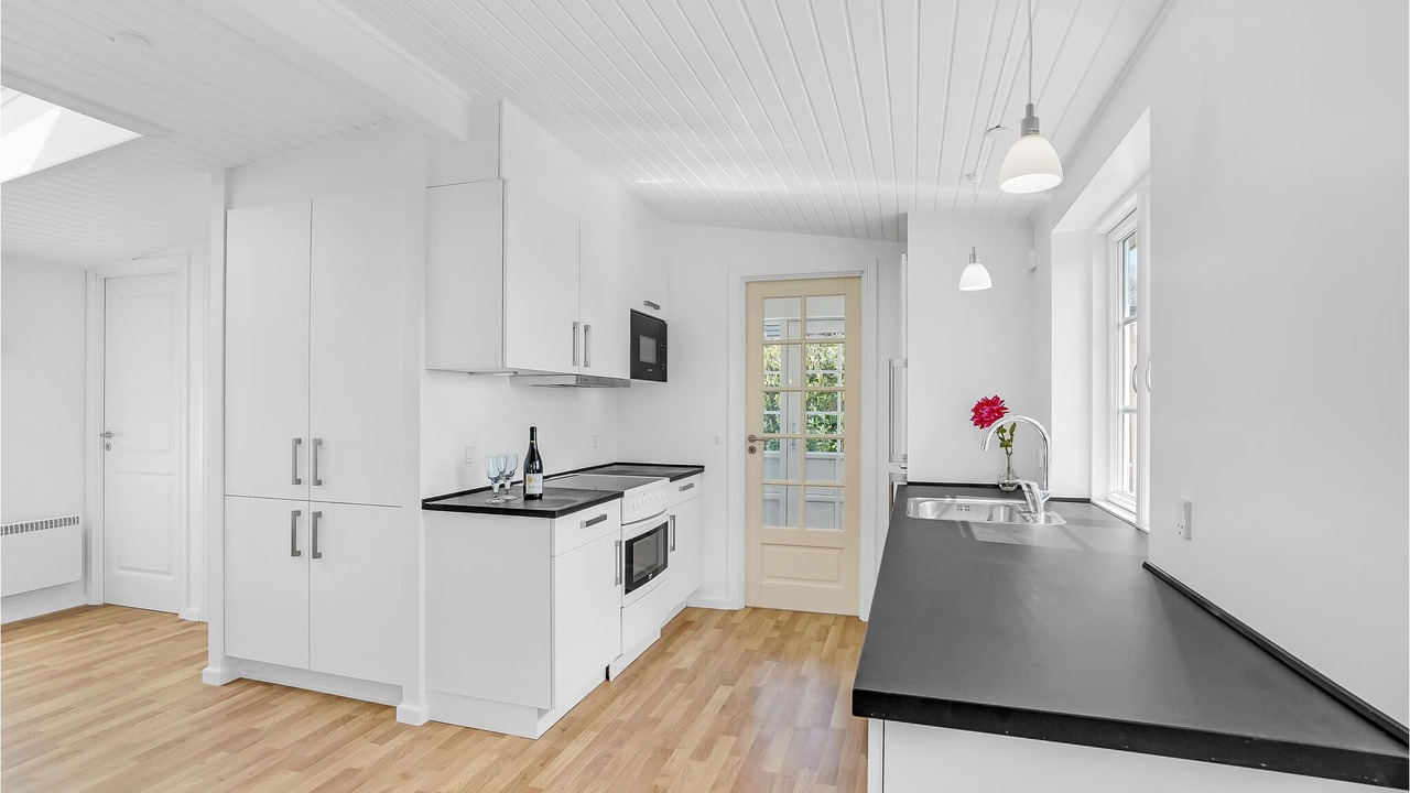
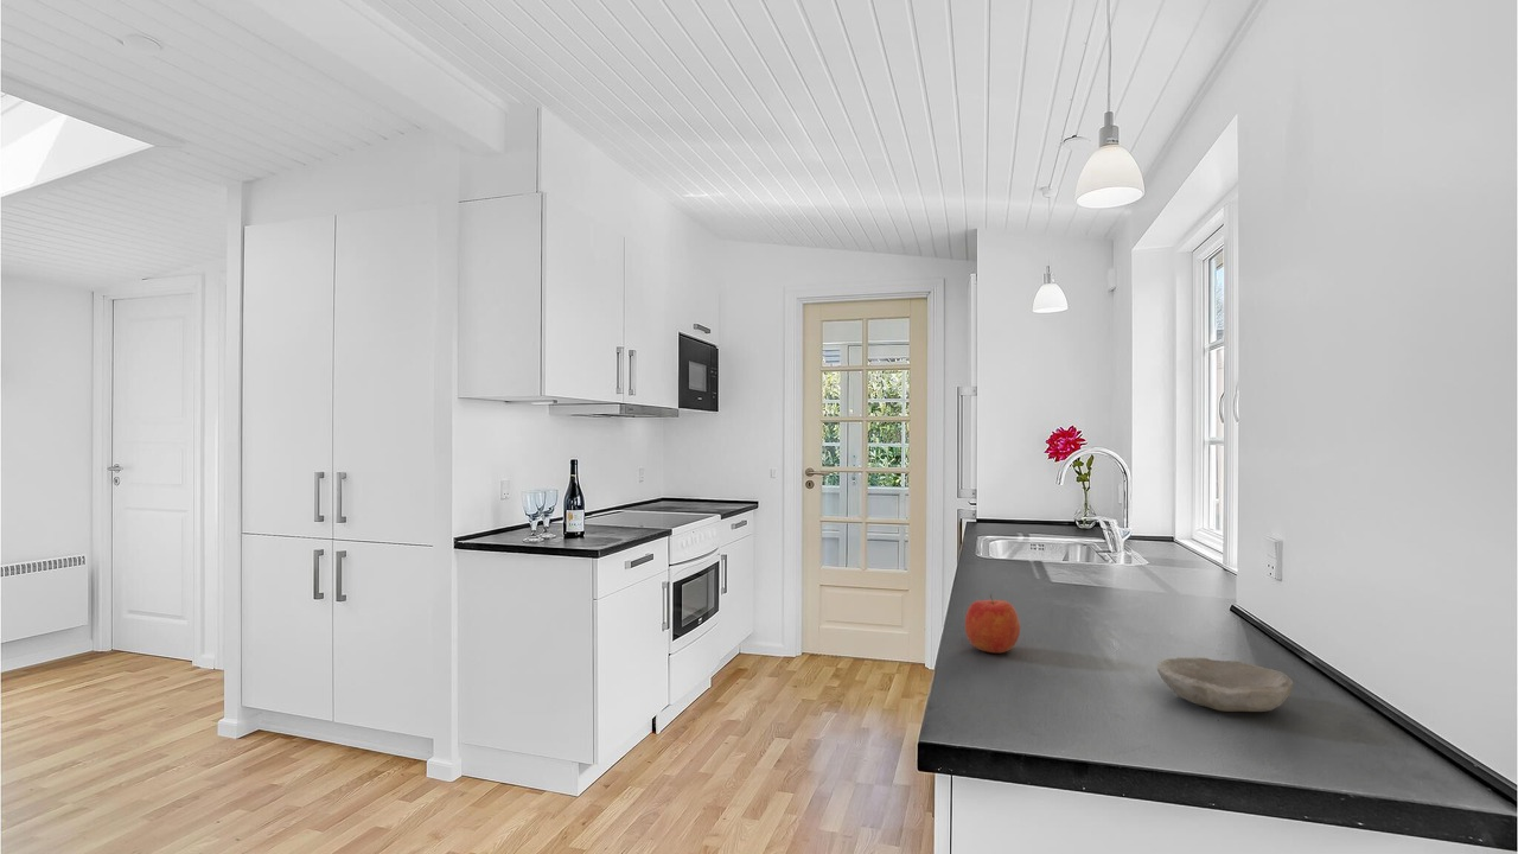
+ bowl (1222, 684)
+ apple (991, 622)
